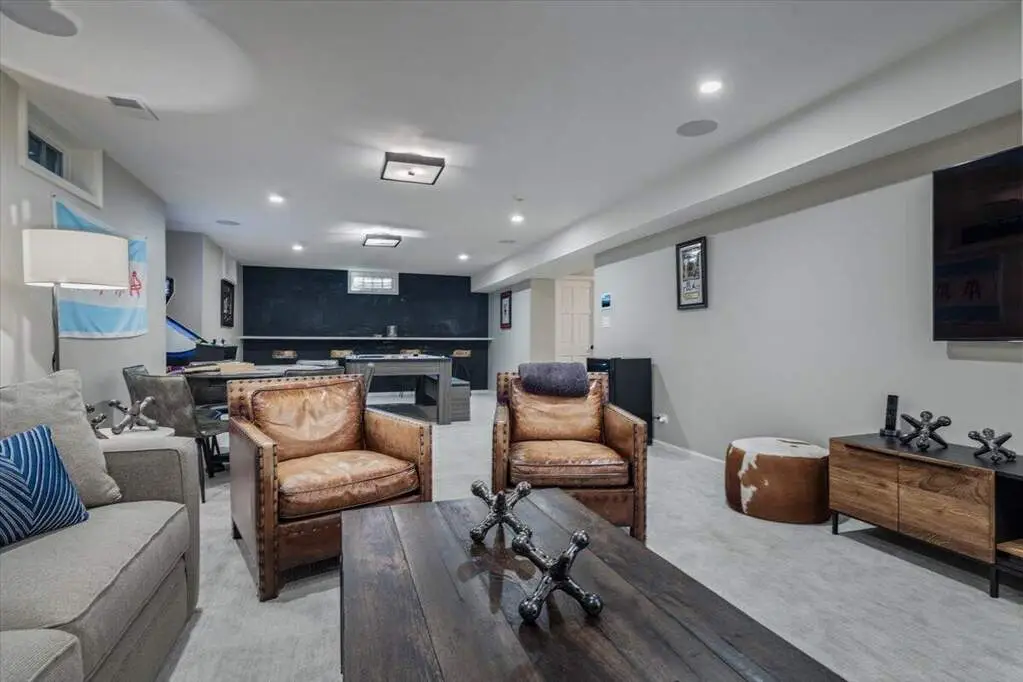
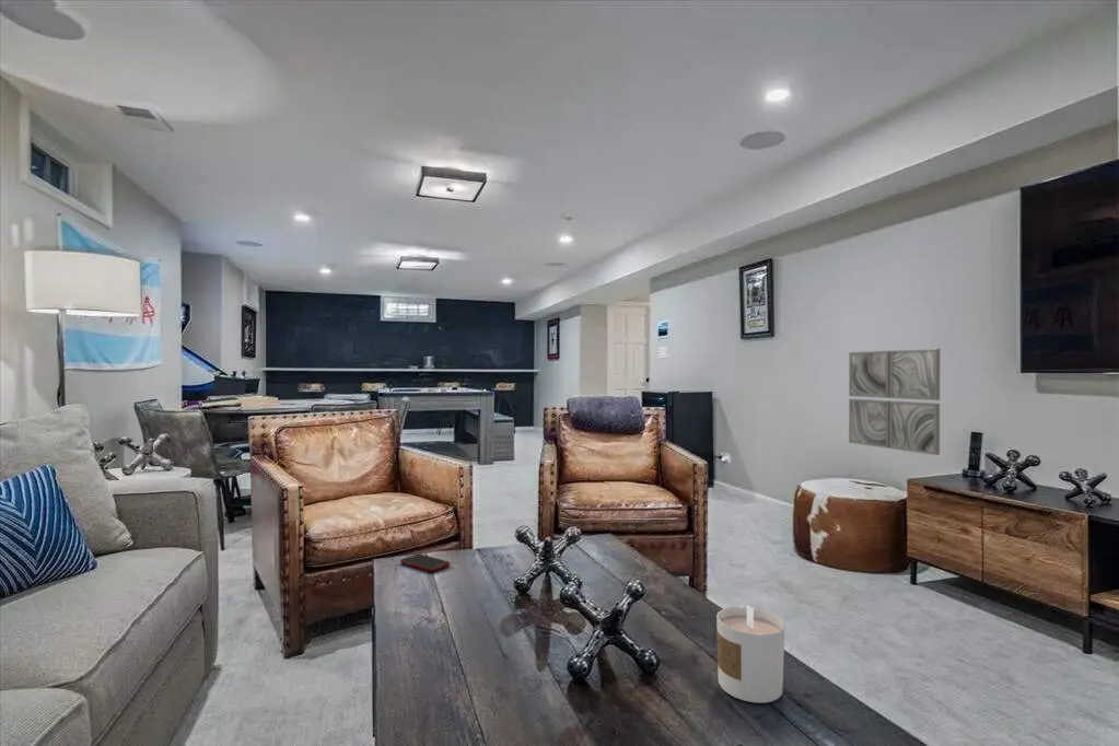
+ wall art (890, 400)
+ candle (749, 645)
+ cell phone (424, 562)
